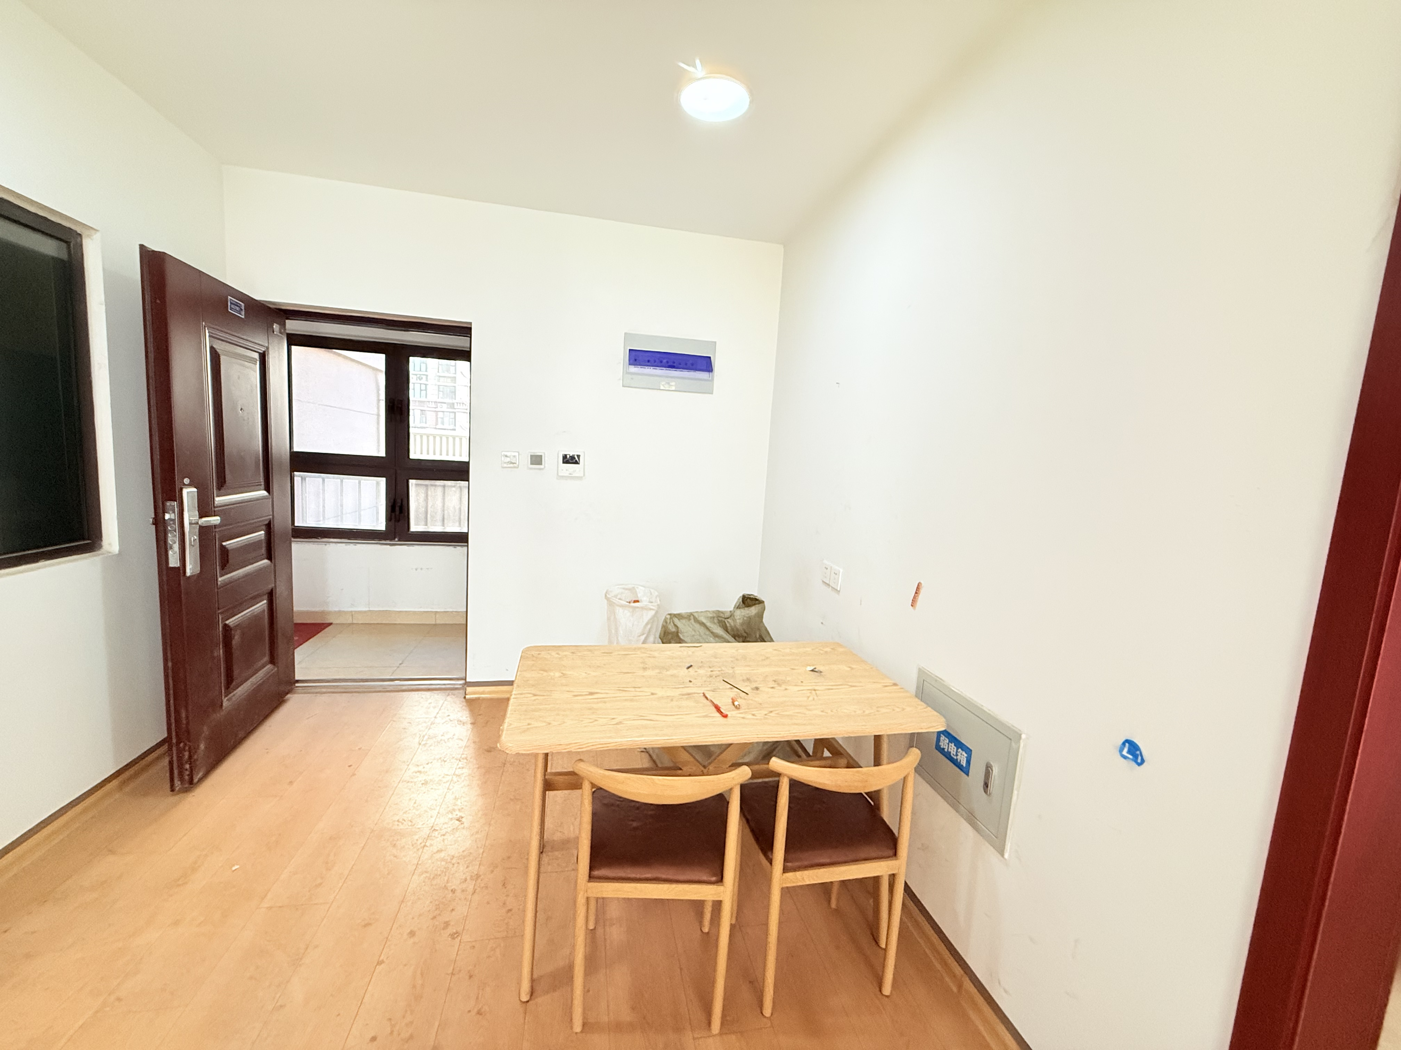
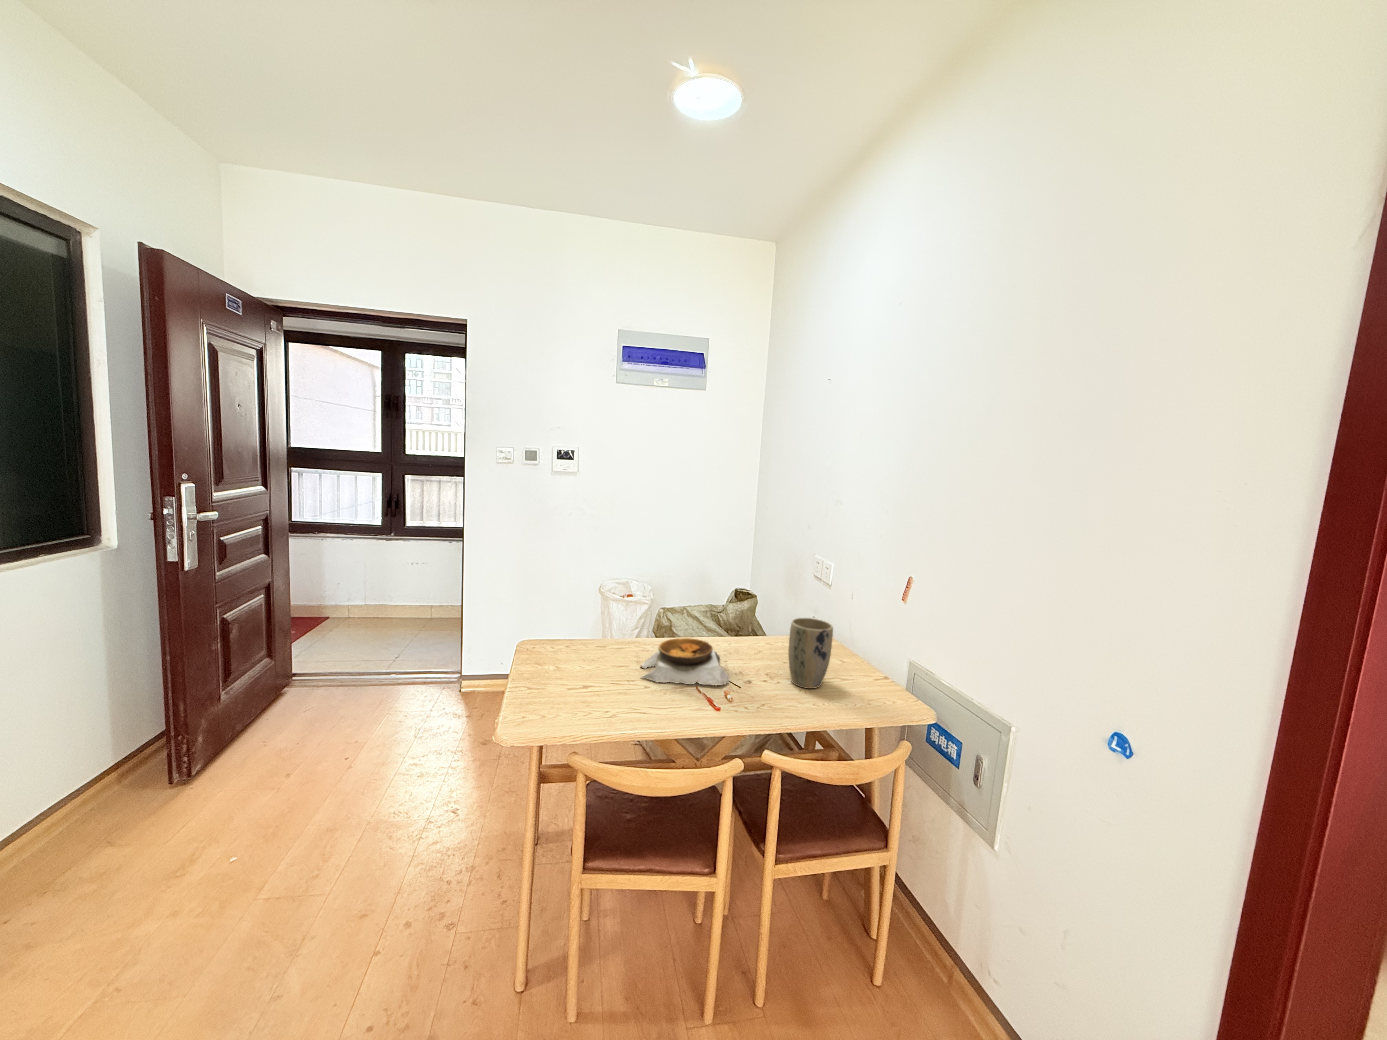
+ bowl (683, 659)
+ plant pot (809, 653)
